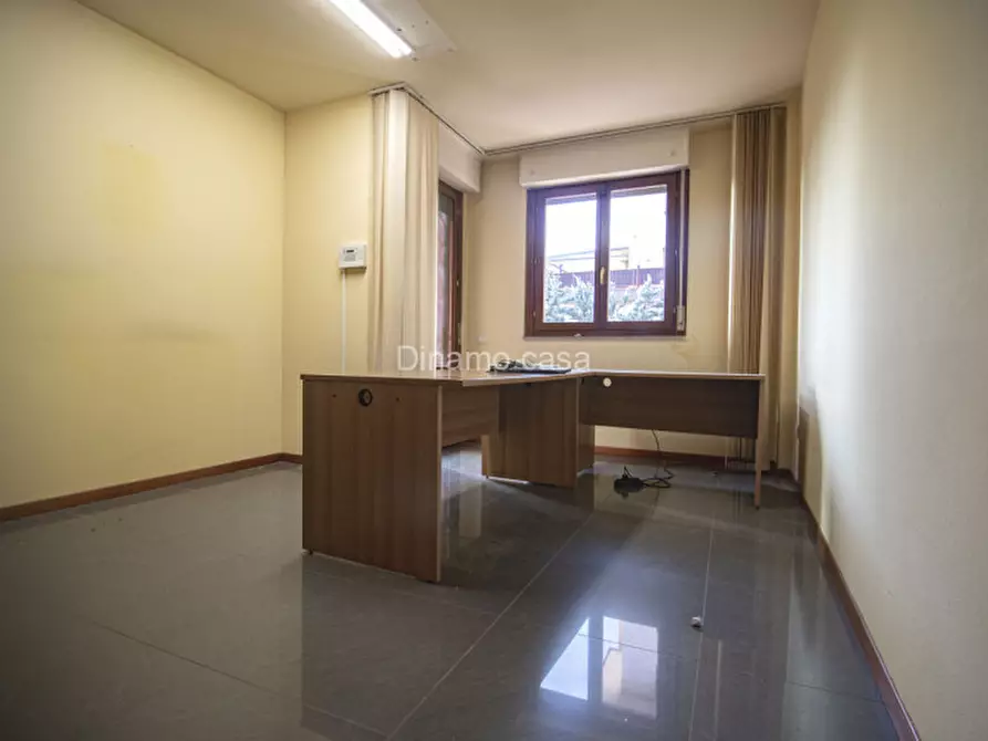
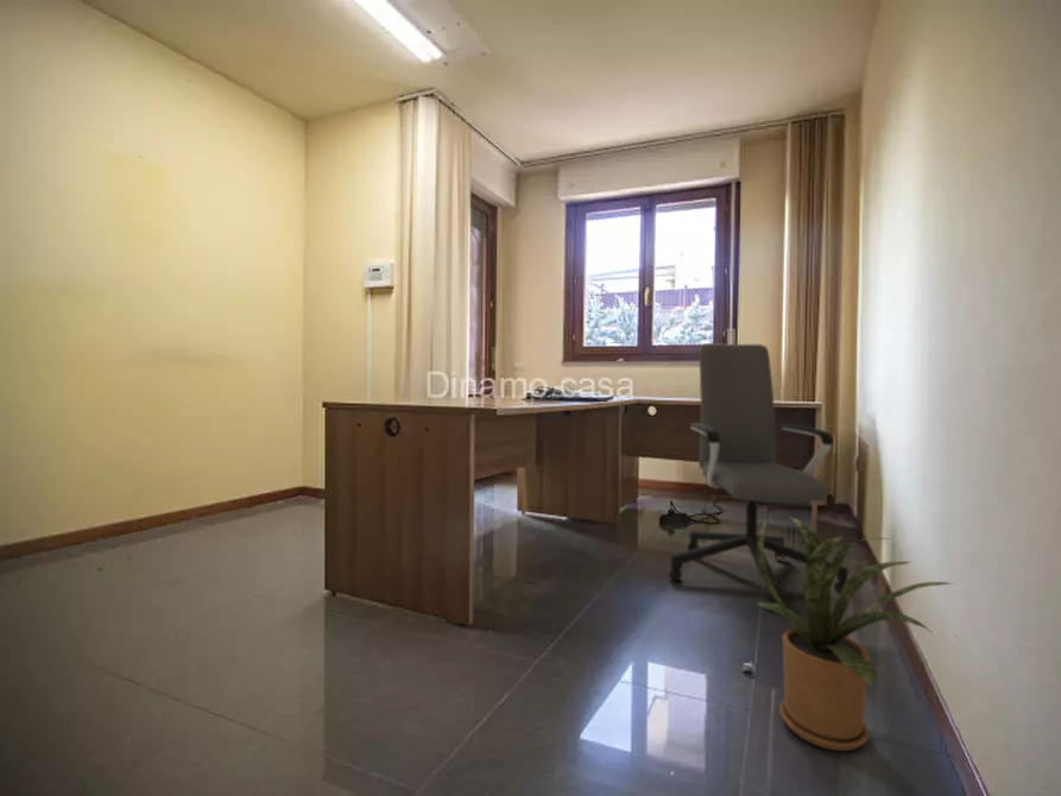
+ office chair (750, 459)
+ house plant (839, 623)
